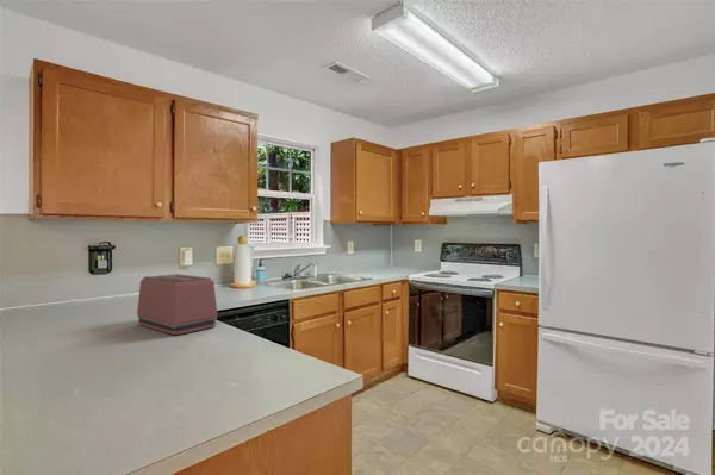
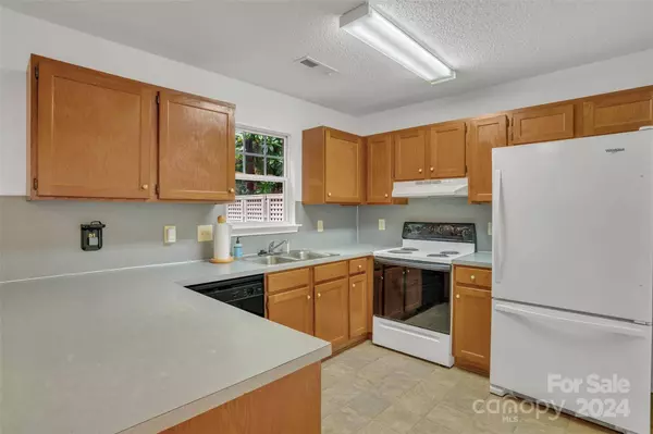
- toaster (175, 300)
